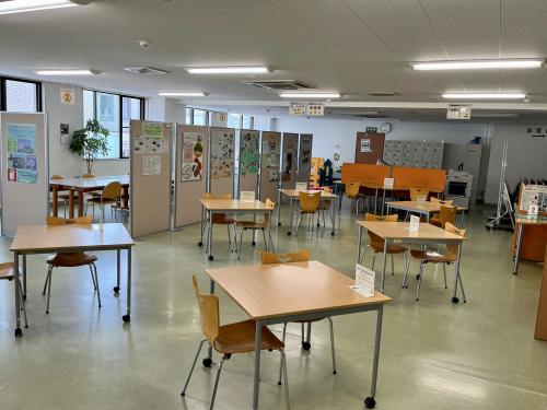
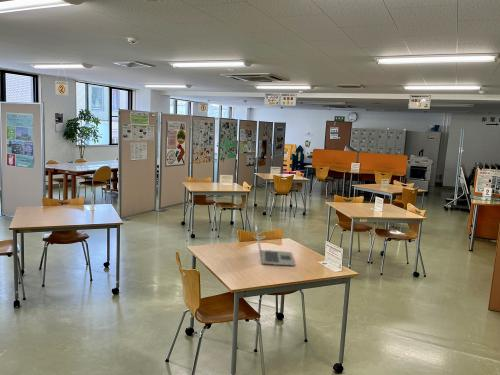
+ laptop (274, 251)
